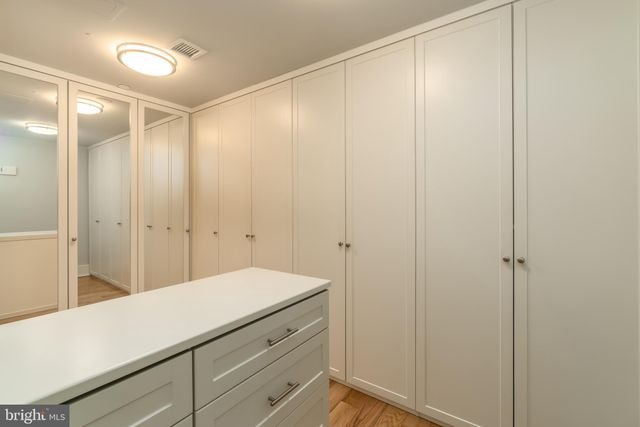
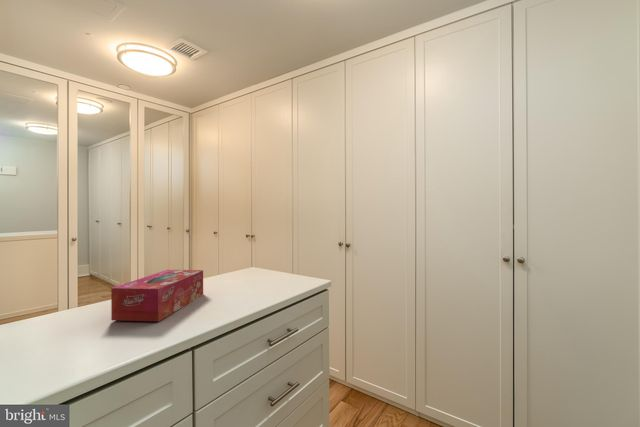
+ tissue box (163, 291)
